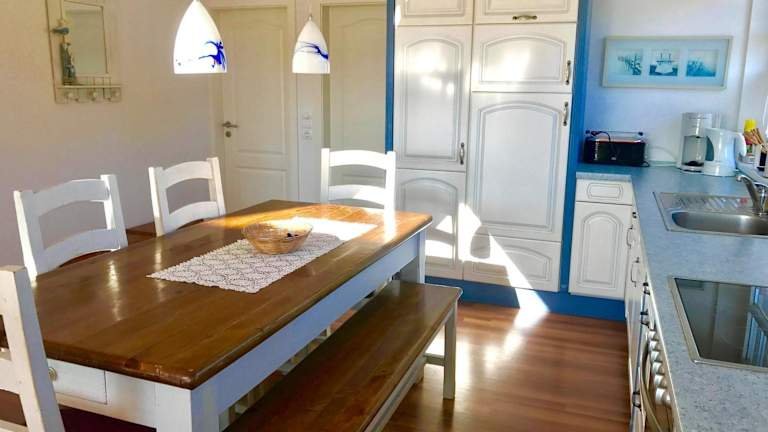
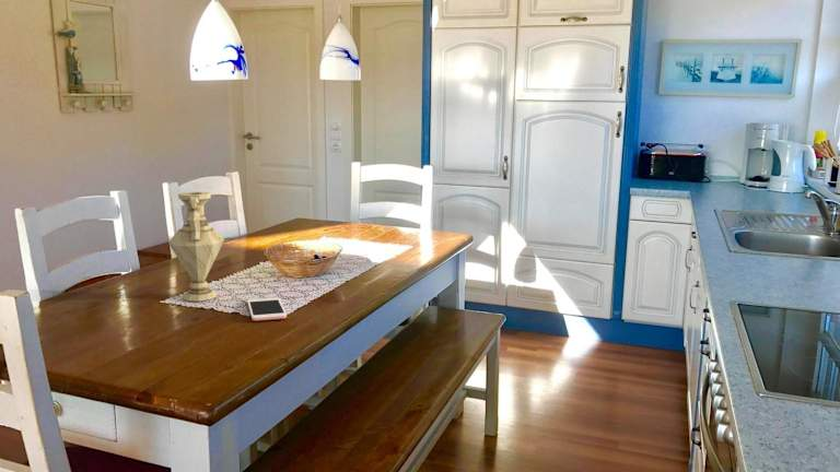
+ vase (197, 245)
+ cell phone (266, 308)
